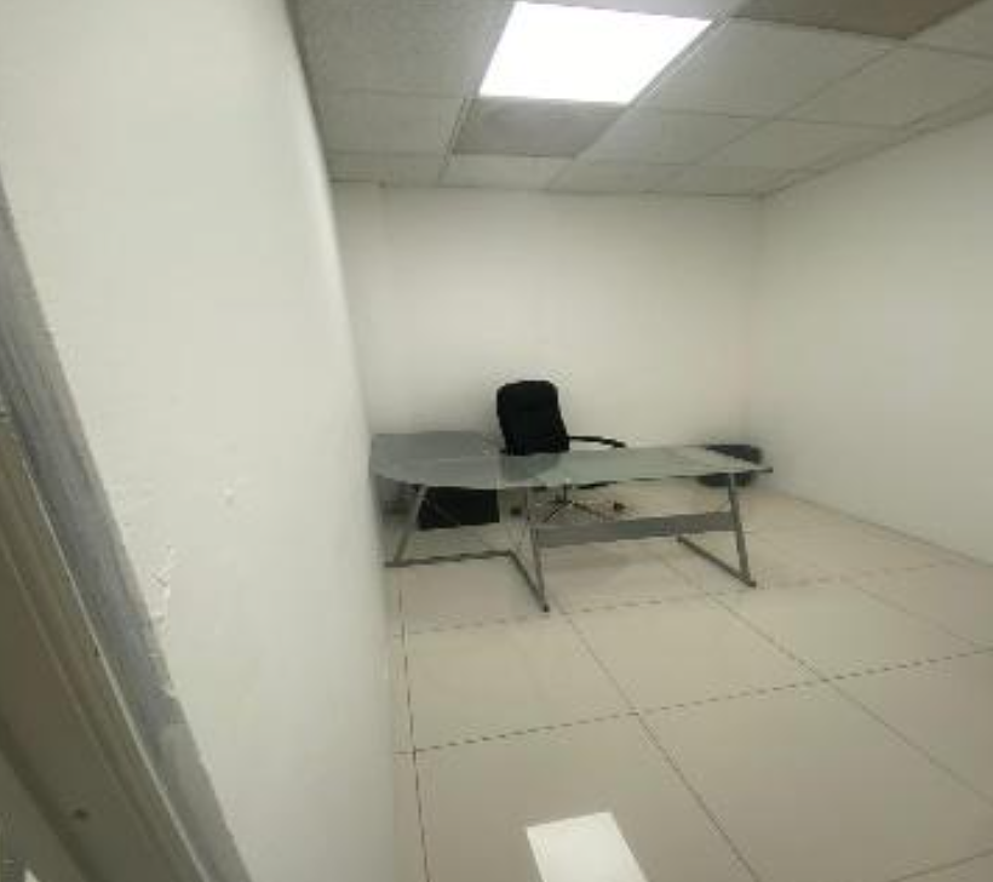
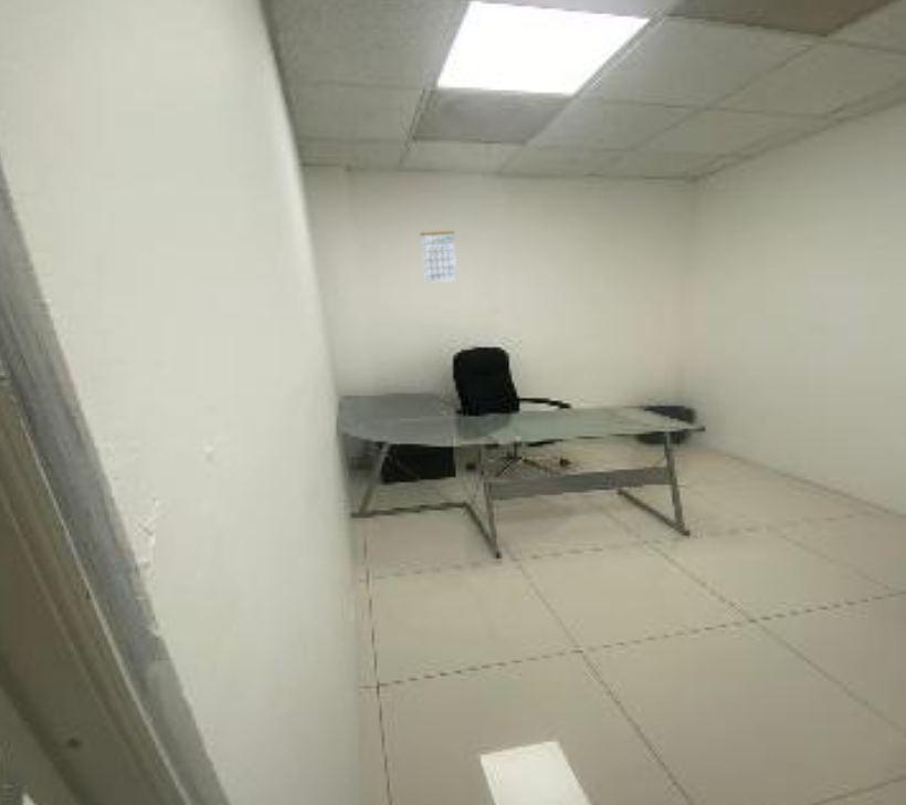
+ calendar (439, 251)
